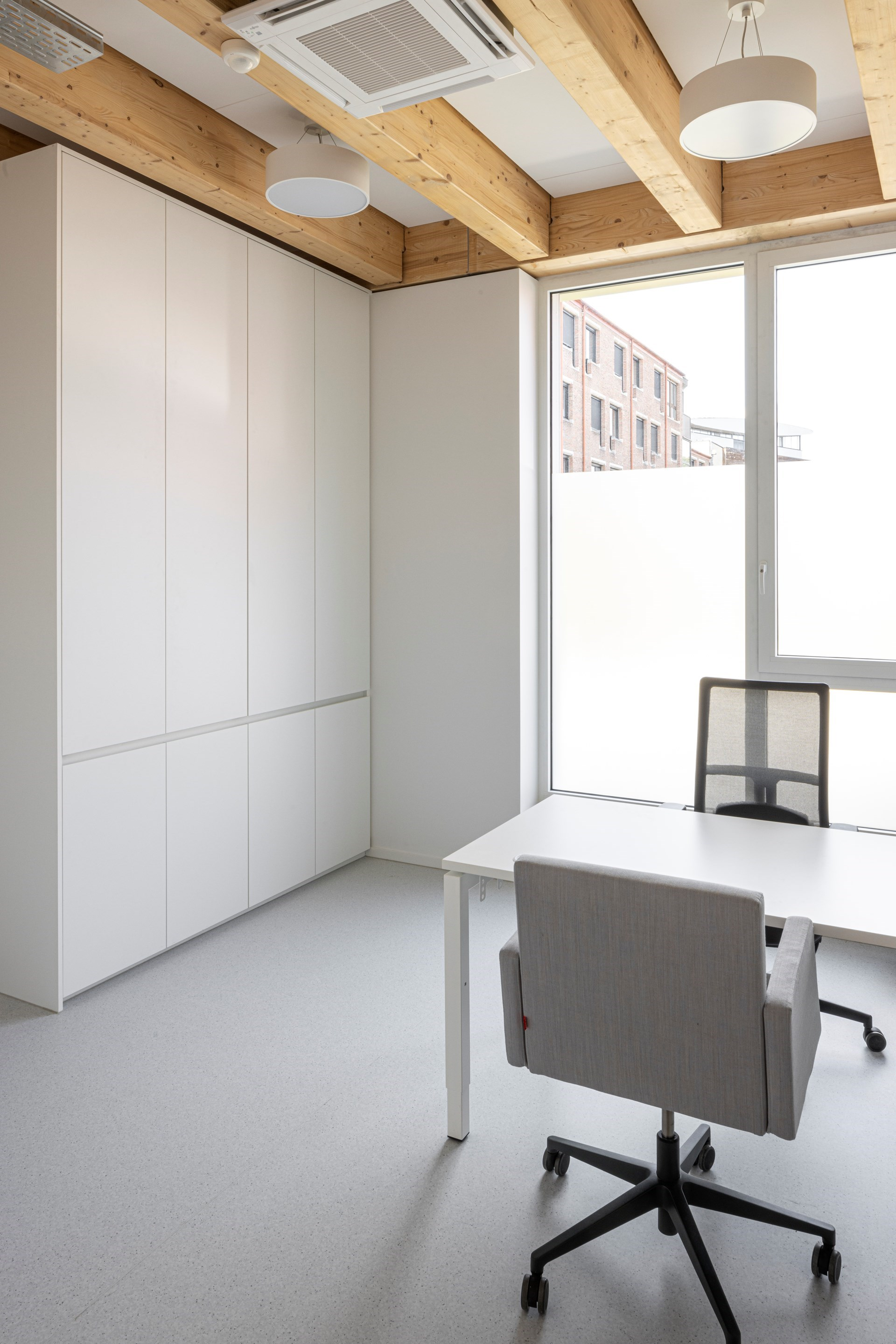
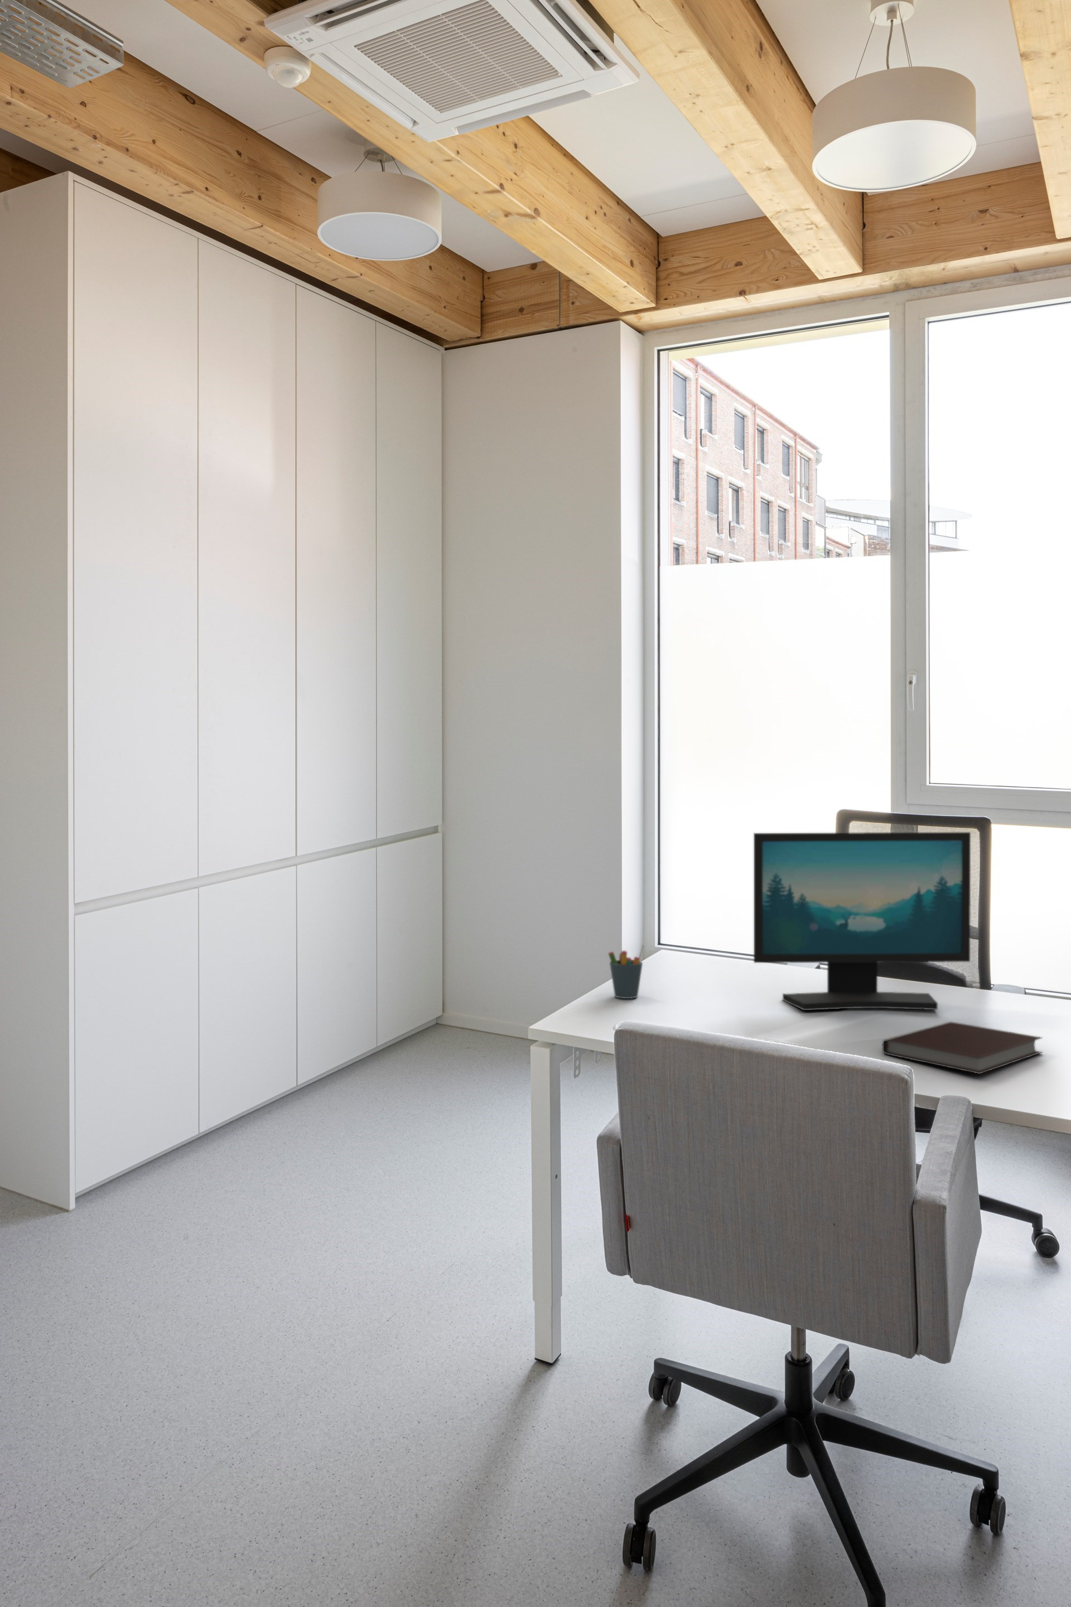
+ notebook (962, 1045)
+ computer monitor (861, 917)
+ pen holder (626, 970)
